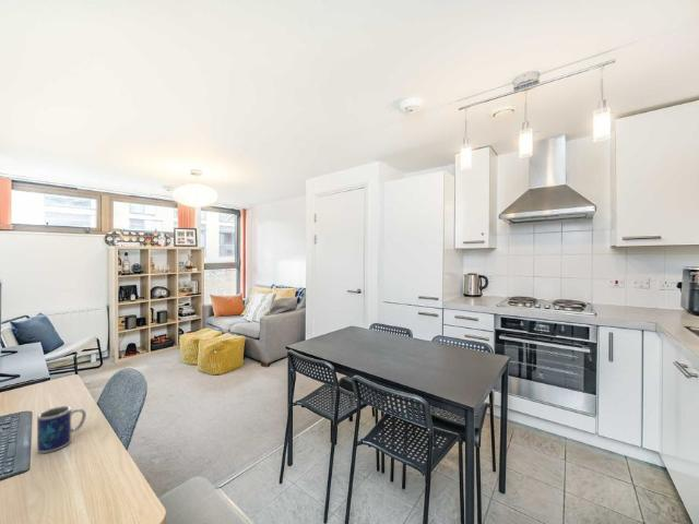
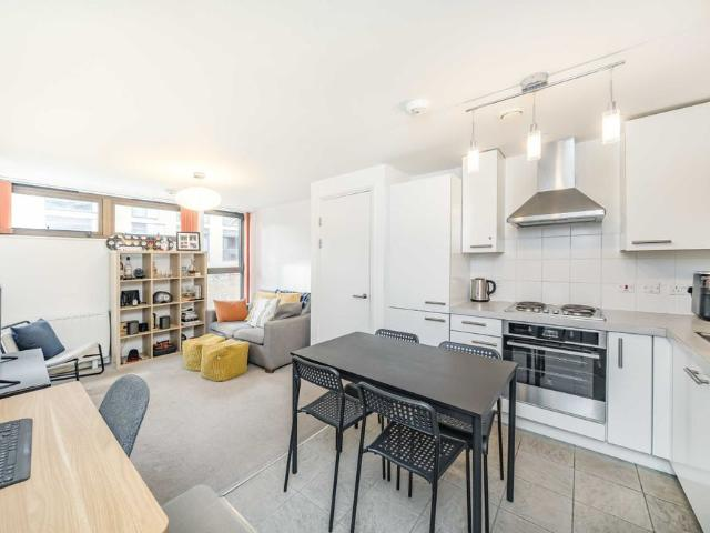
- mug (62, 426)
